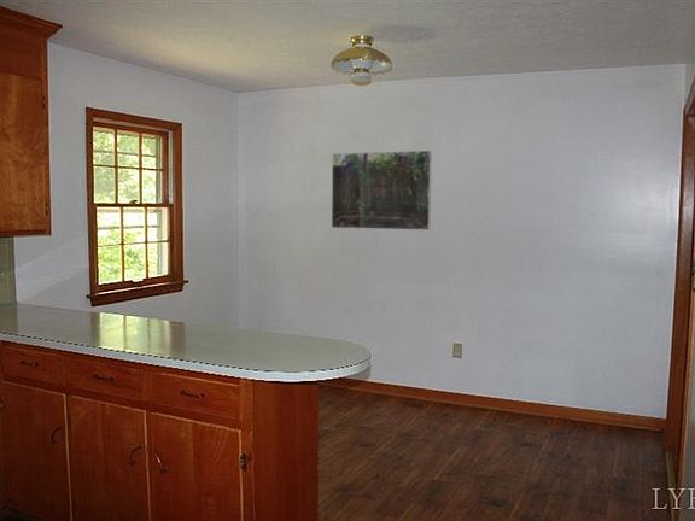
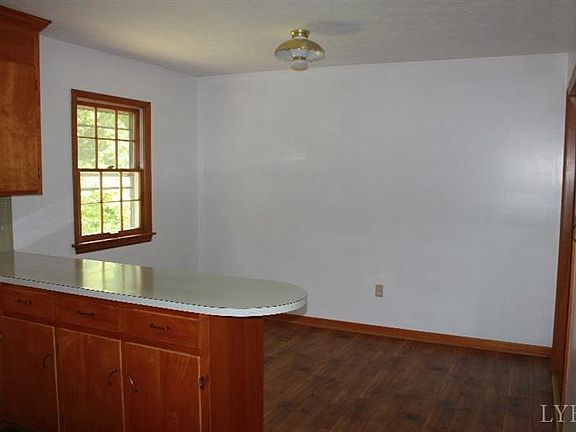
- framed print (379, 191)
